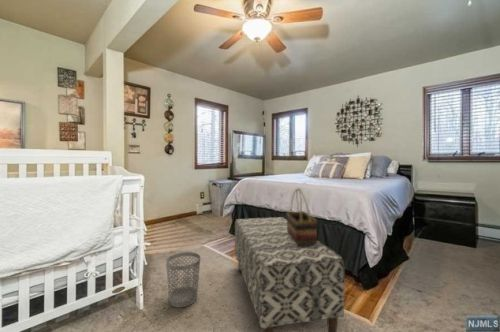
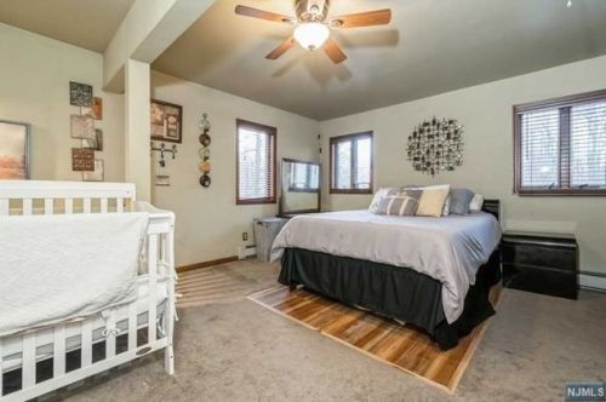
- wastebasket (183, 278)
- bench (275, 265)
- woven basket (301, 213)
